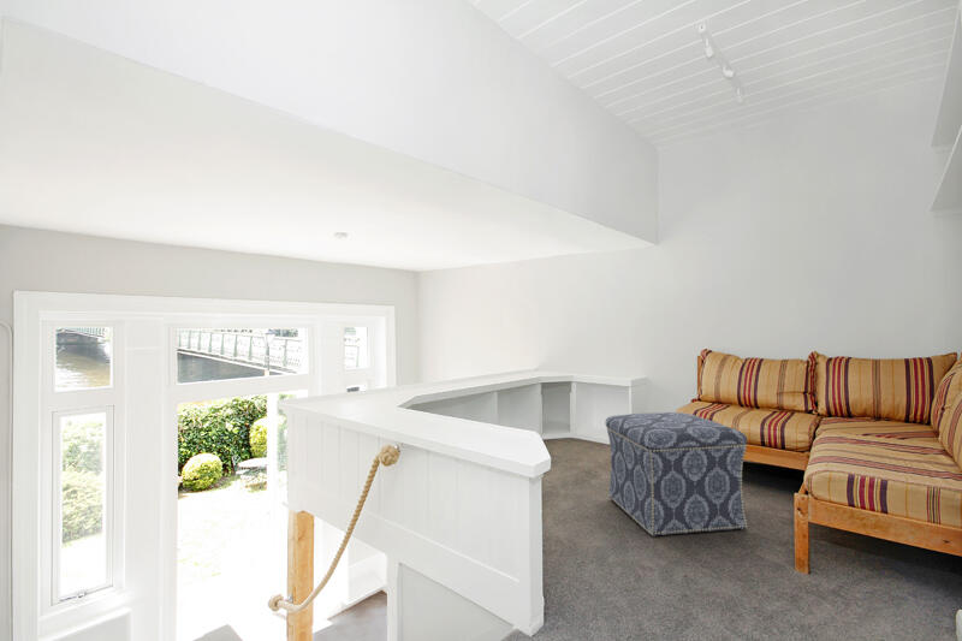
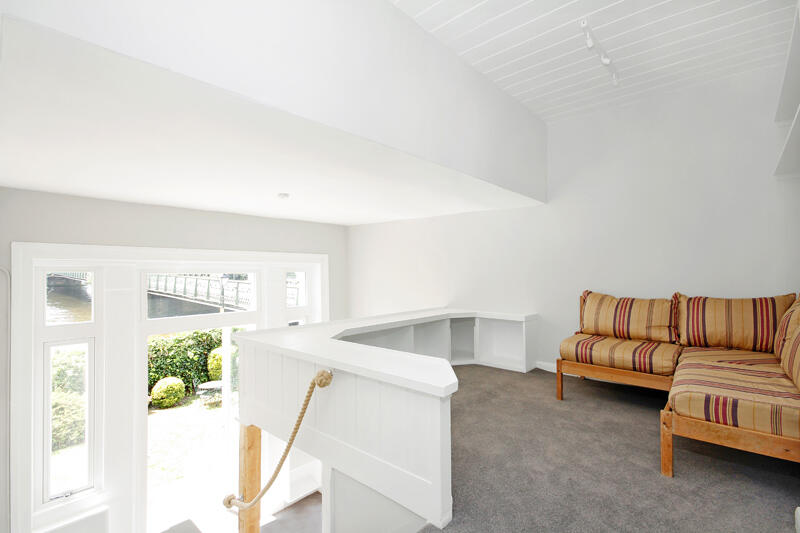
- ottoman (670, 465)
